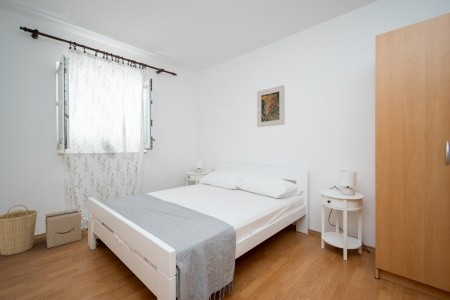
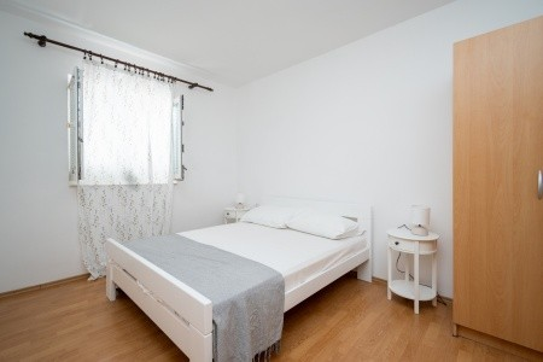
- basket (17, 228)
- cardboard box (63, 226)
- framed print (270, 107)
